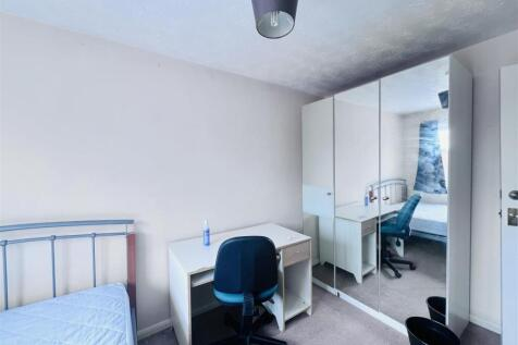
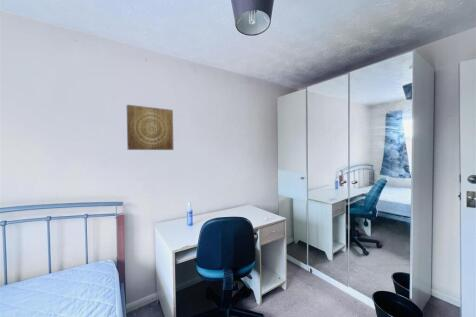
+ wall art (151, 128)
